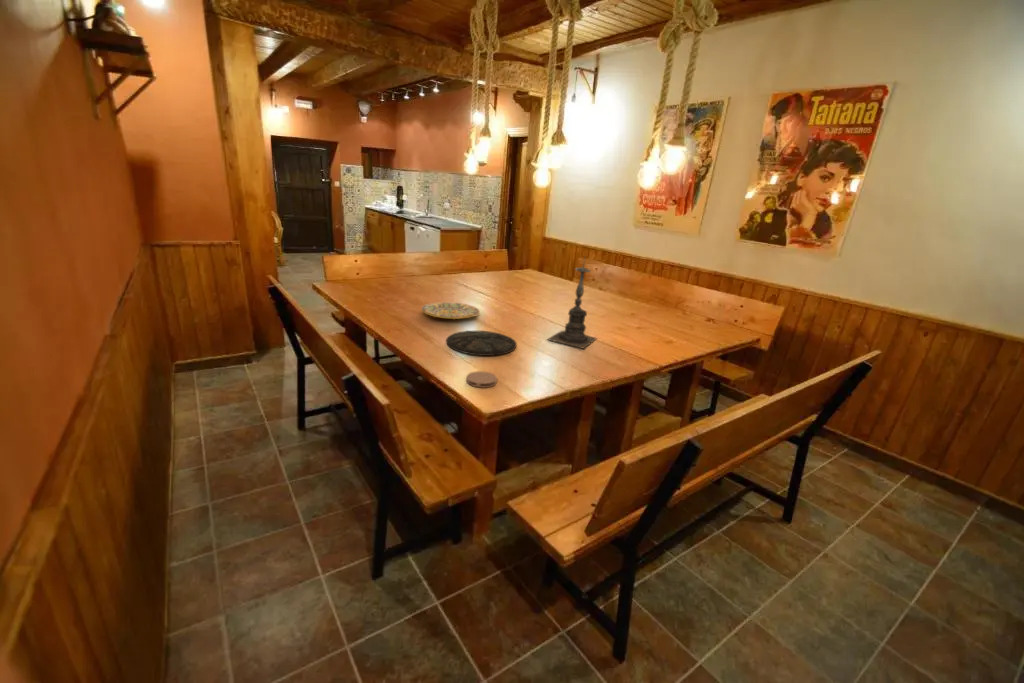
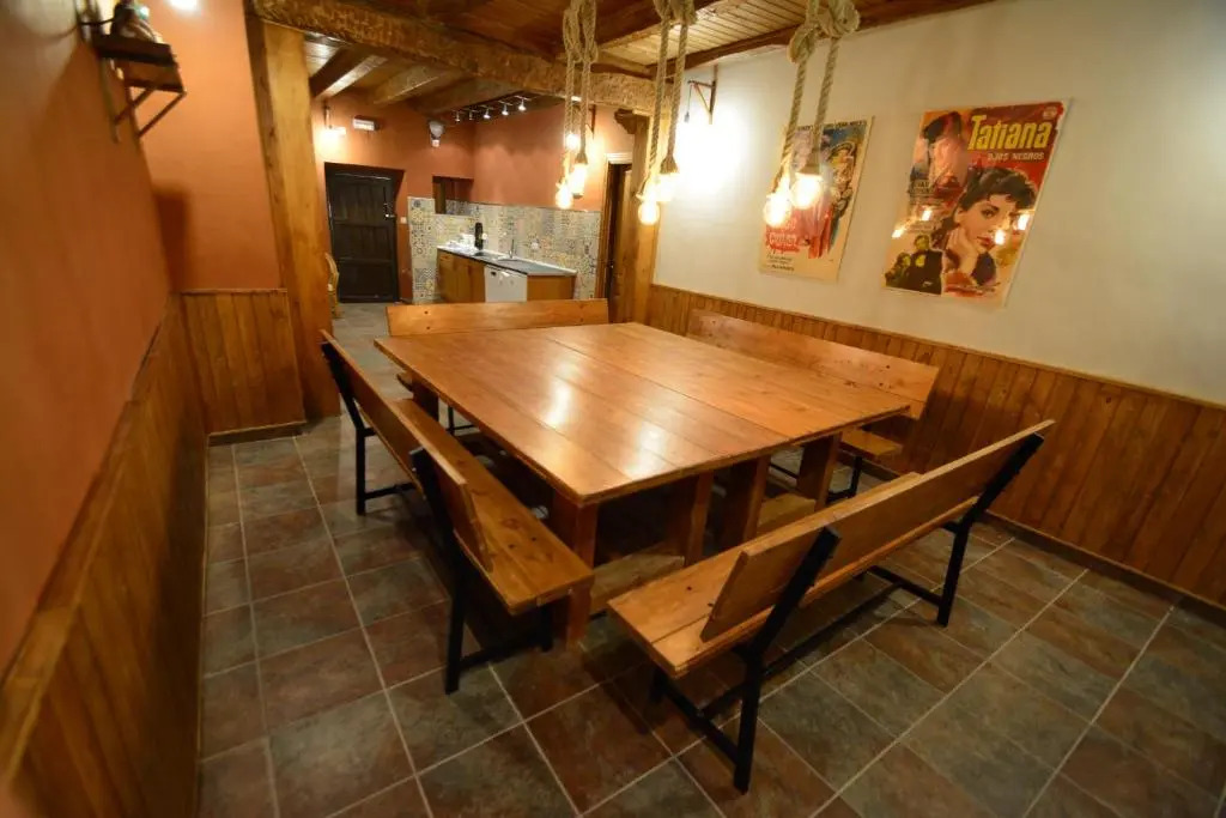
- plate (450, 312)
- plate (481, 338)
- candle holder (577, 298)
- coaster (481, 379)
